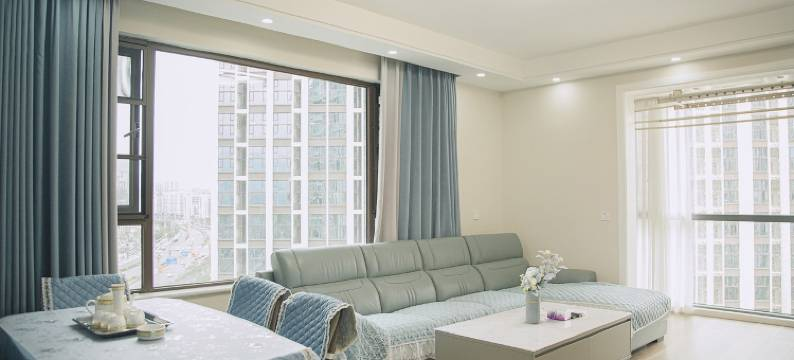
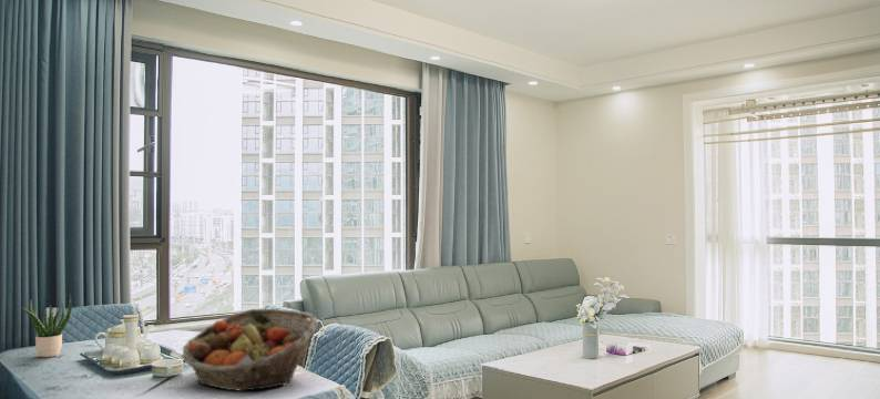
+ potted plant (49, 324)
+ fruit basket (250, 347)
